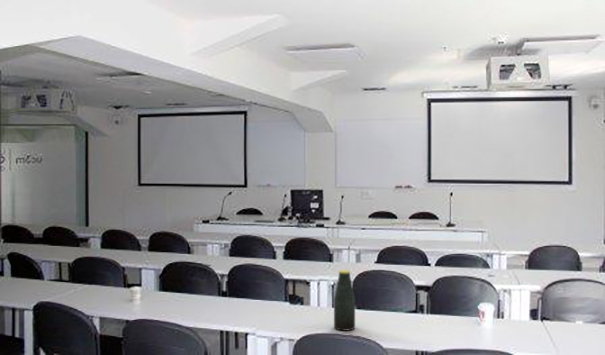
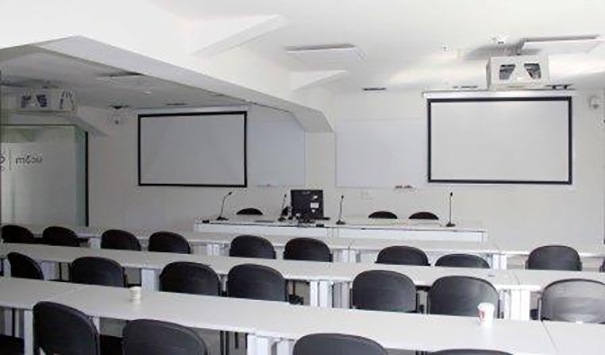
- bottle (344, 299)
